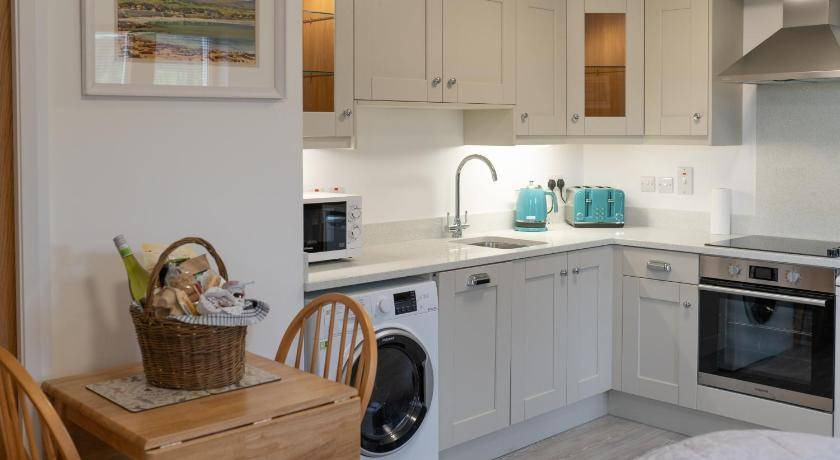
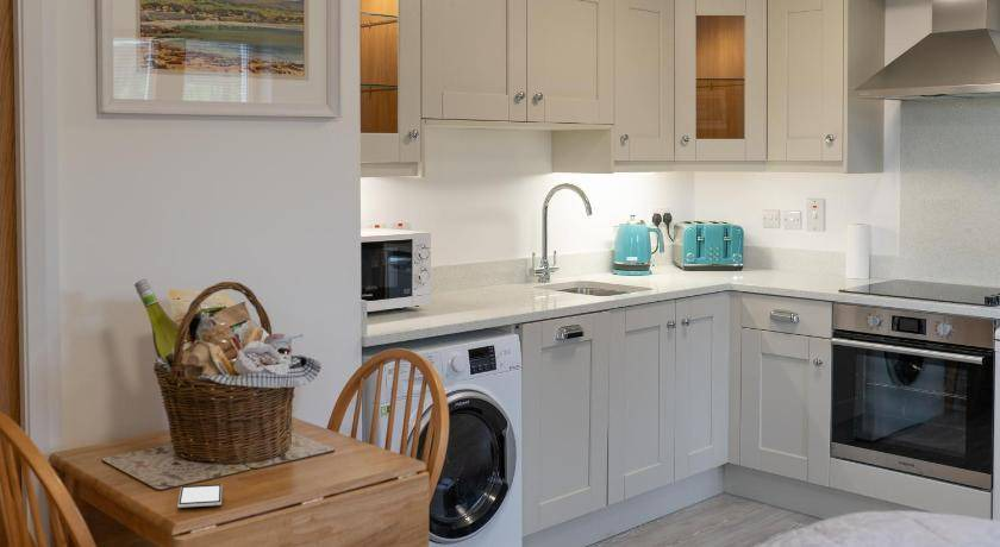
+ smartphone (200, 495)
